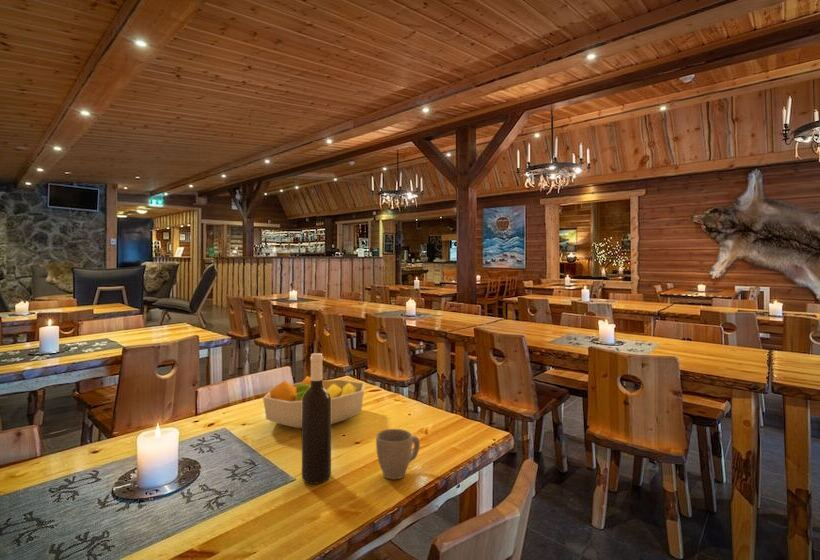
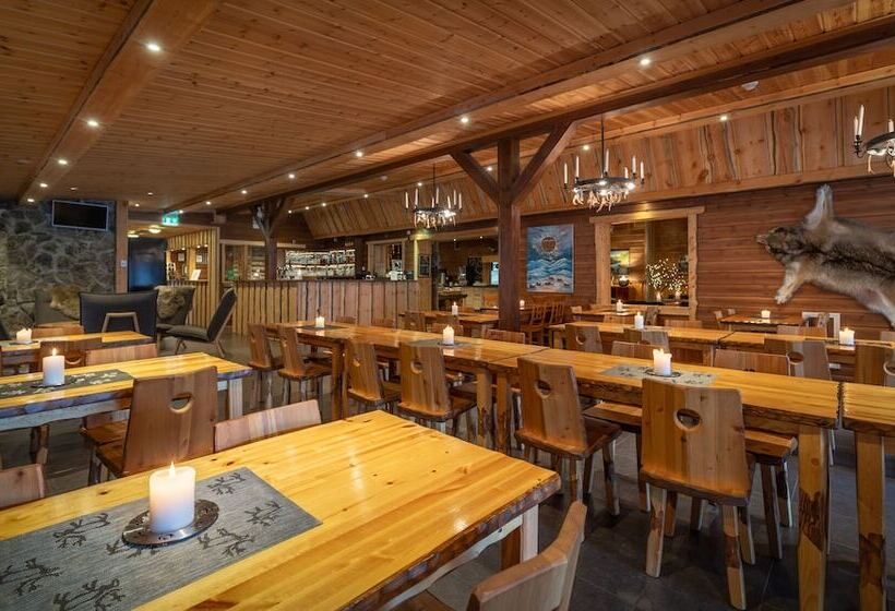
- mug (399, 453)
- fruit bowl (325, 388)
- wine bottle (316, 415)
